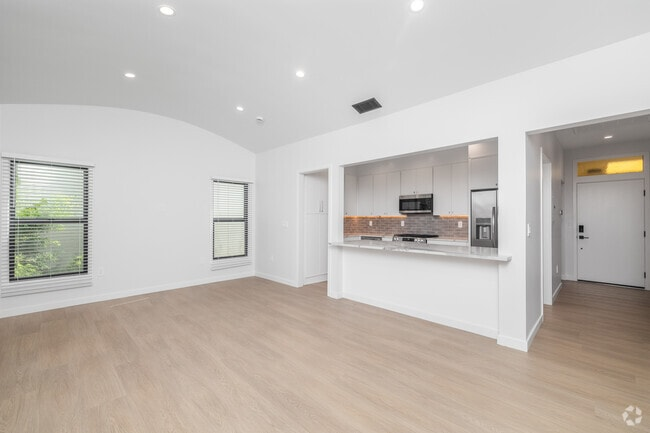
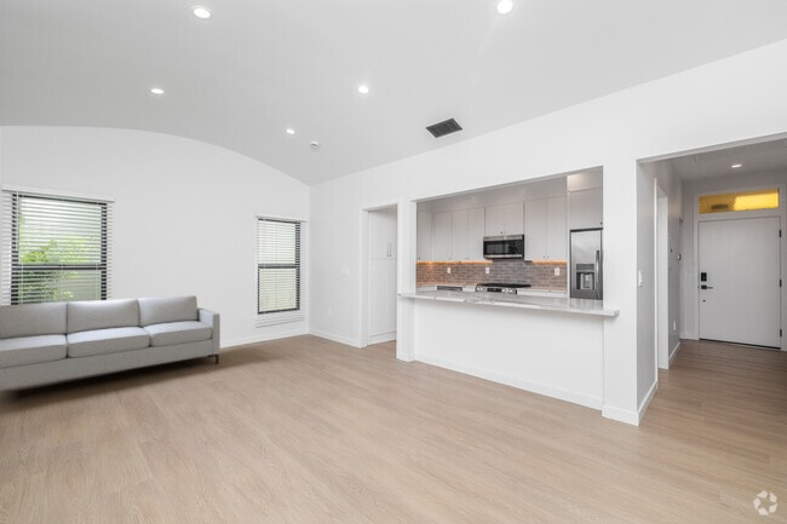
+ sofa (107, 338)
